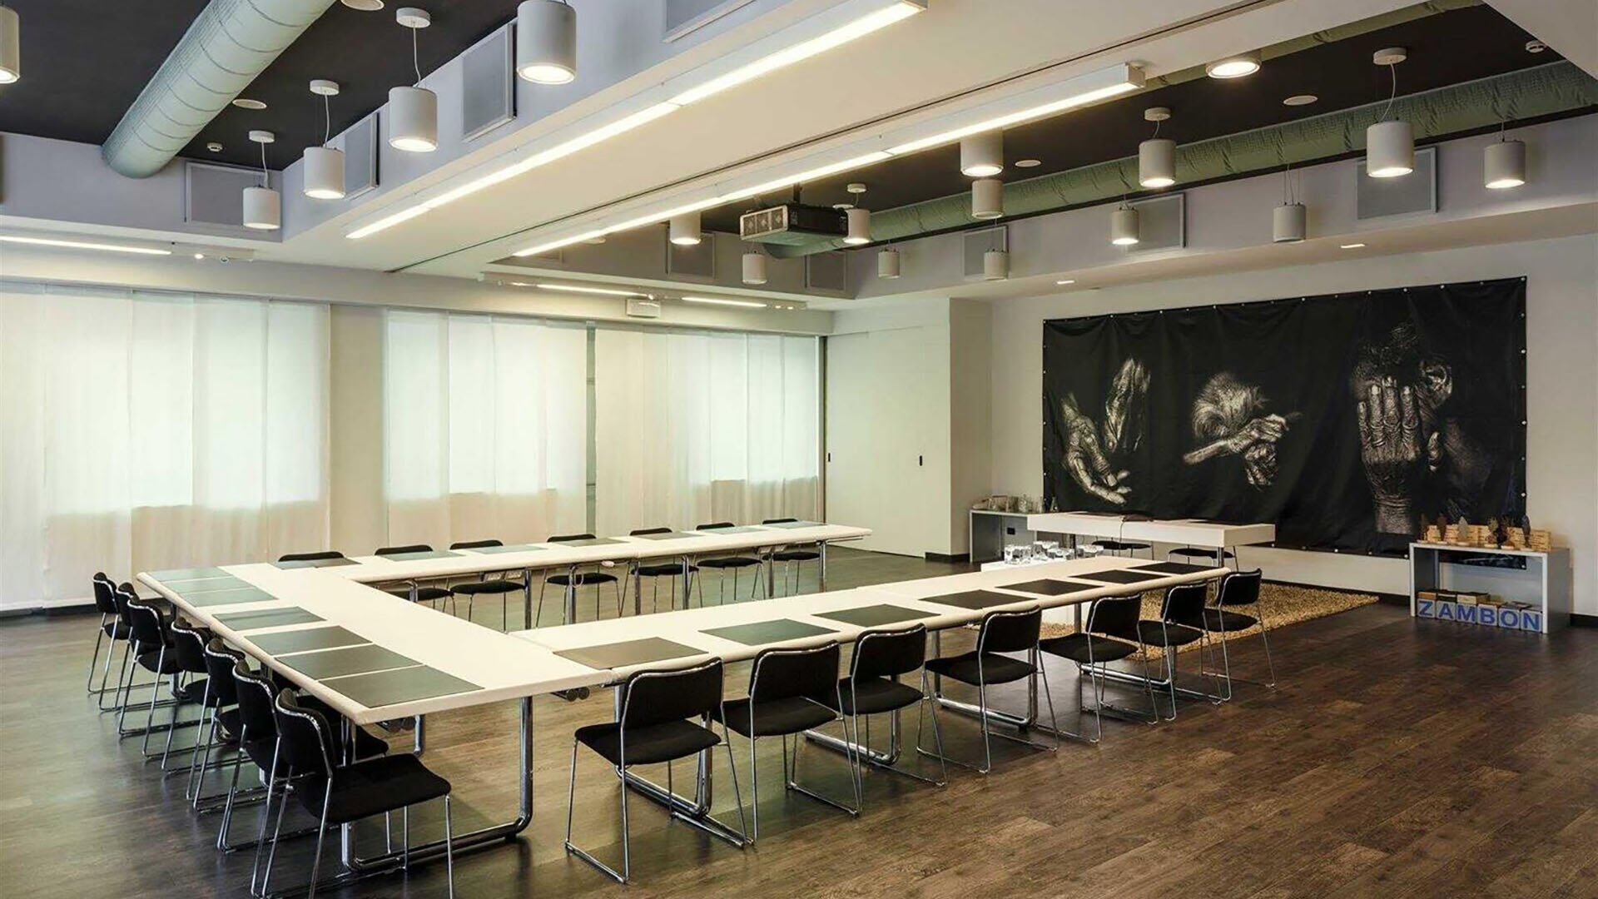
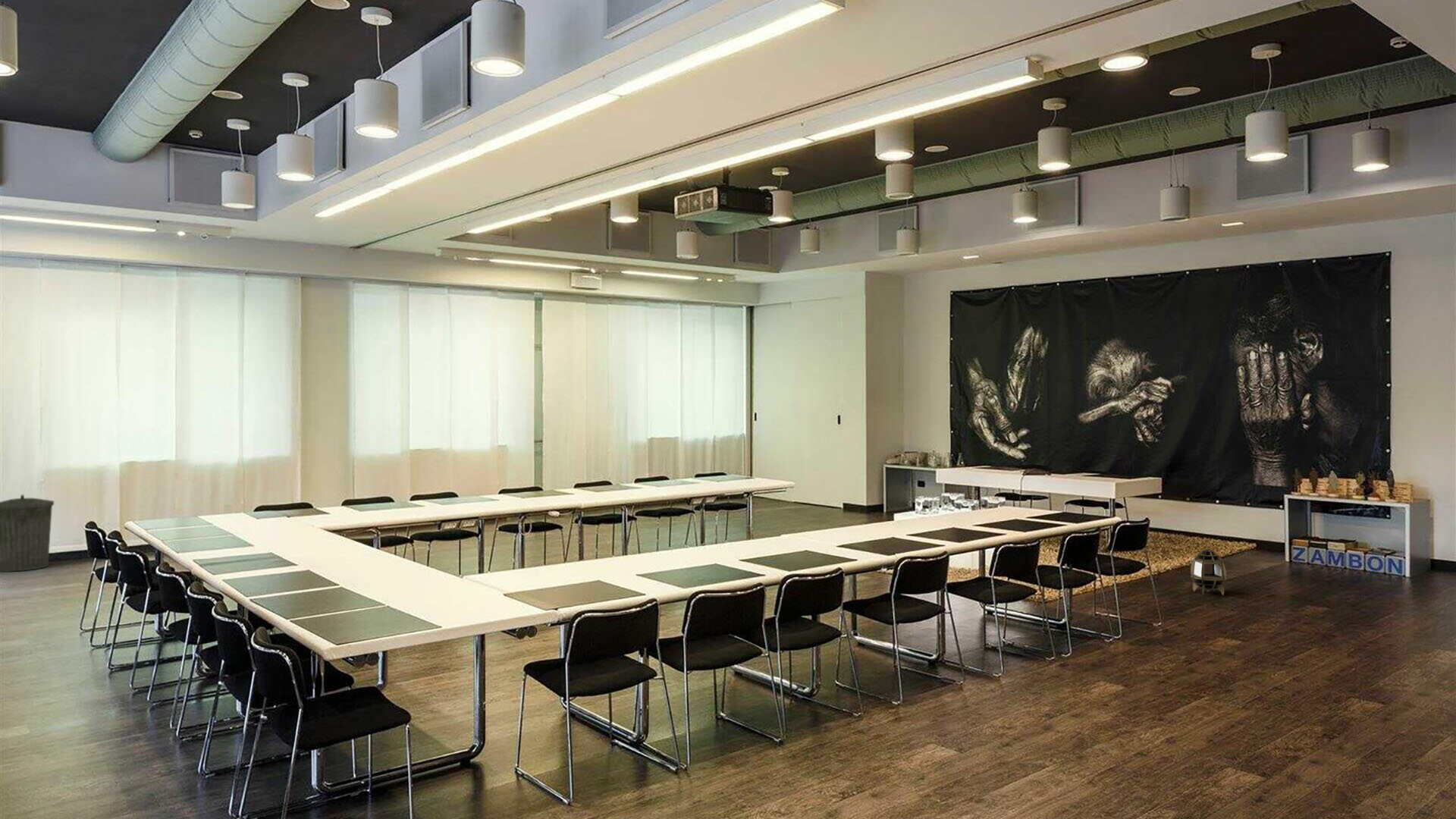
+ lantern (1208, 574)
+ trash can (22, 531)
